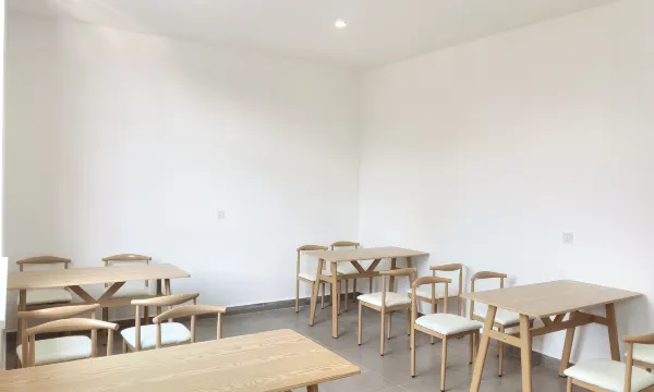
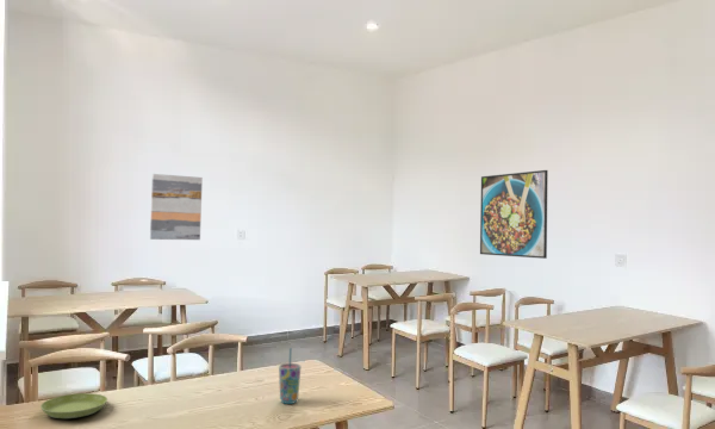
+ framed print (511, 214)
+ wall art (176, 207)
+ saucer (74, 406)
+ cup (290, 374)
